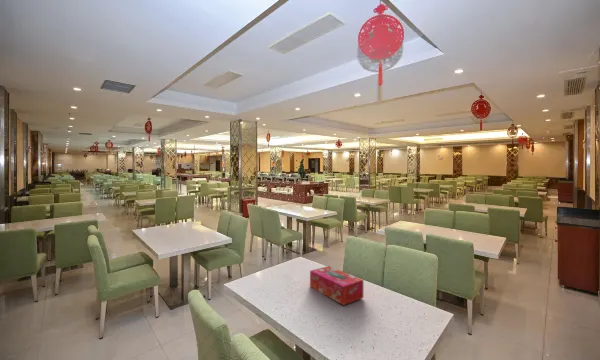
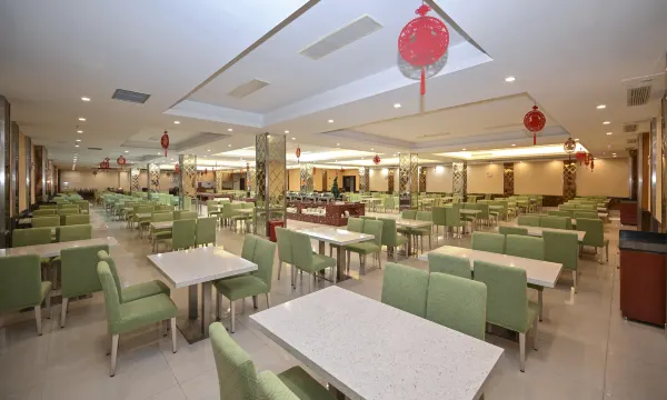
- tissue box (335, 283)
